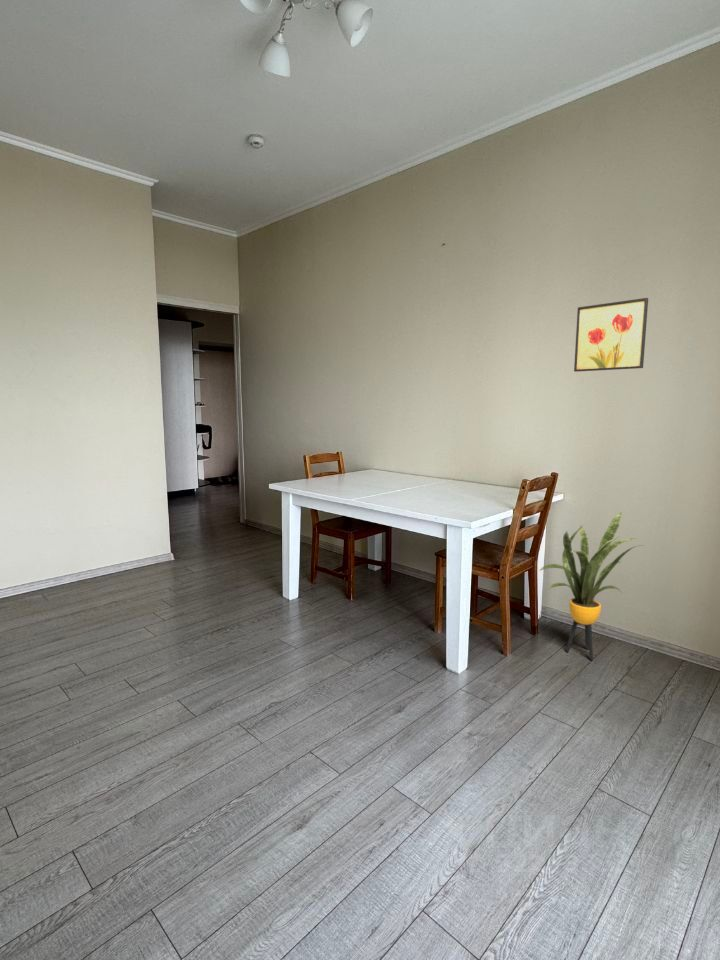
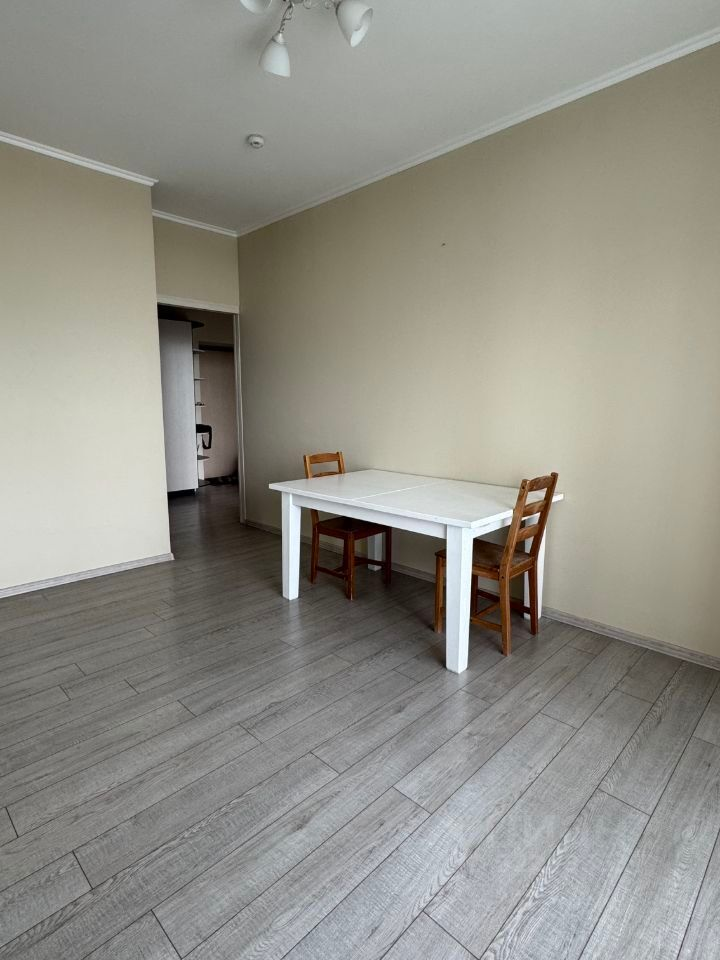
- house plant (595, 587)
- wall art (609, 336)
